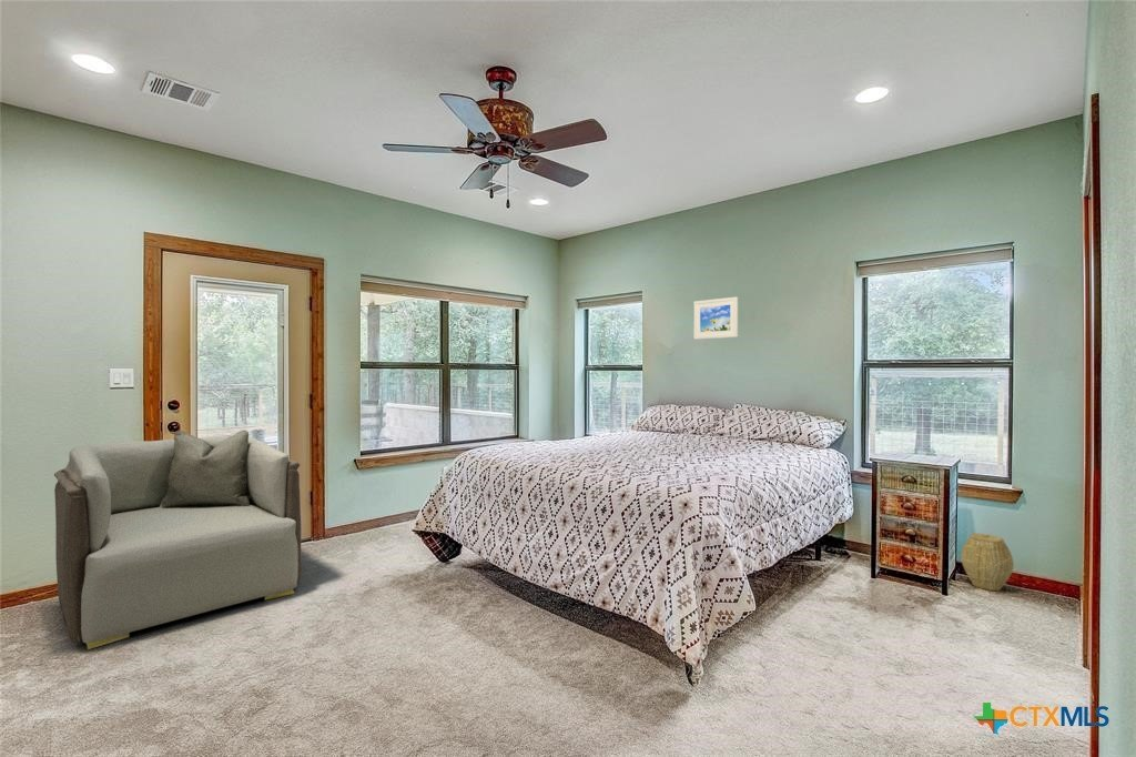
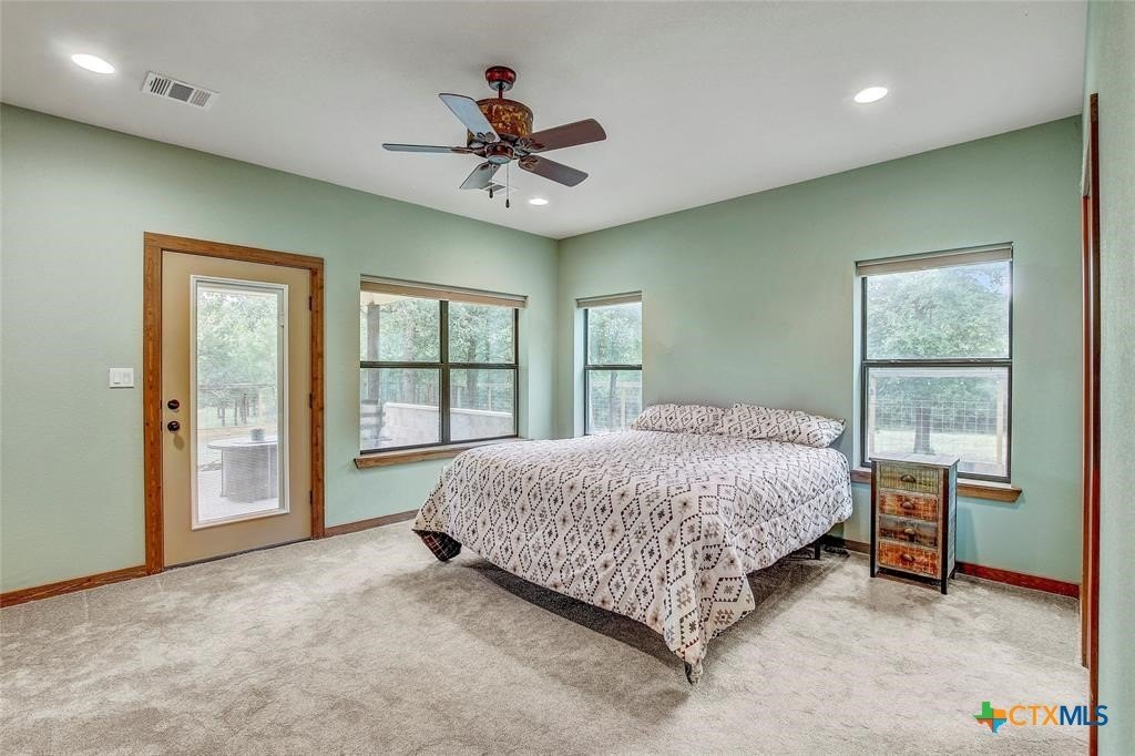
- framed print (714, 319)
- armchair (183, 514)
- woven basket (986, 559)
